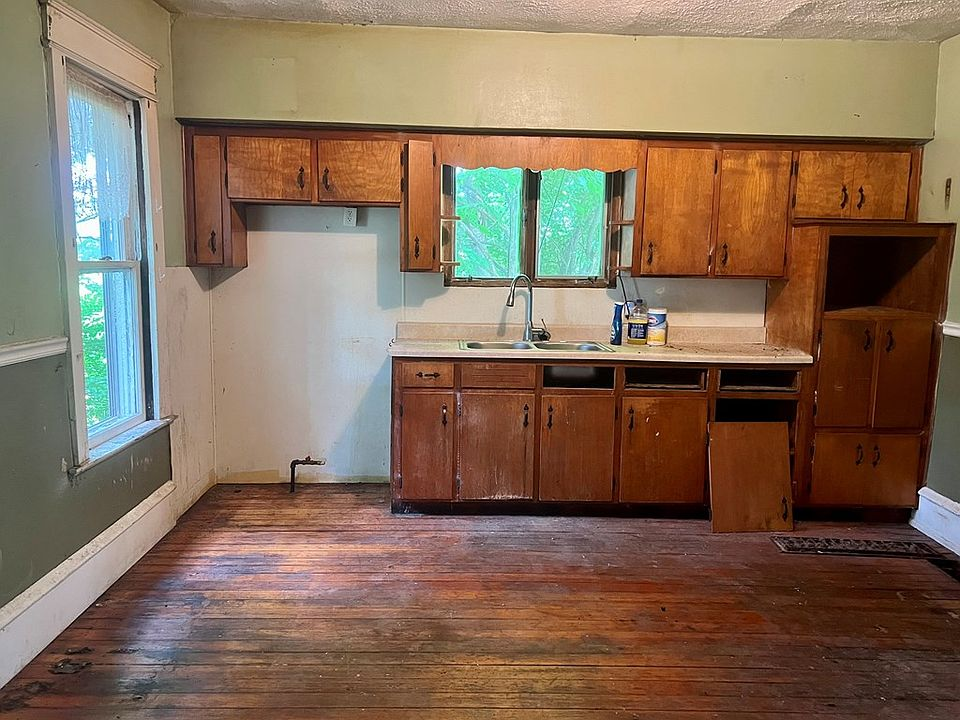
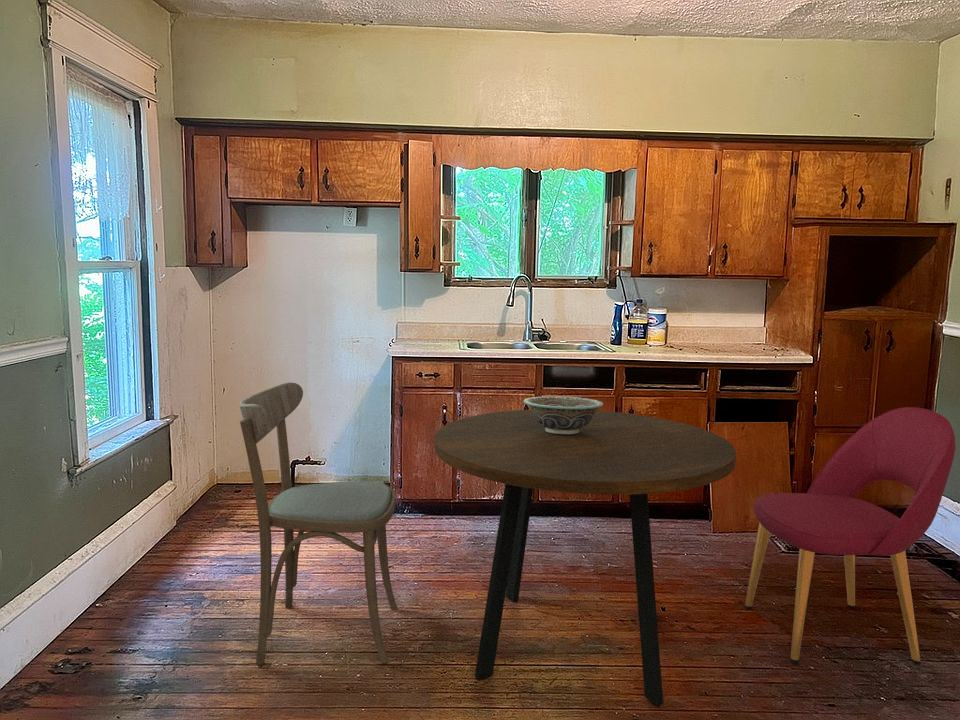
+ decorative bowl (562, 415)
+ dining chair (842, 523)
+ dining table (580, 493)
+ dining chair (320, 515)
